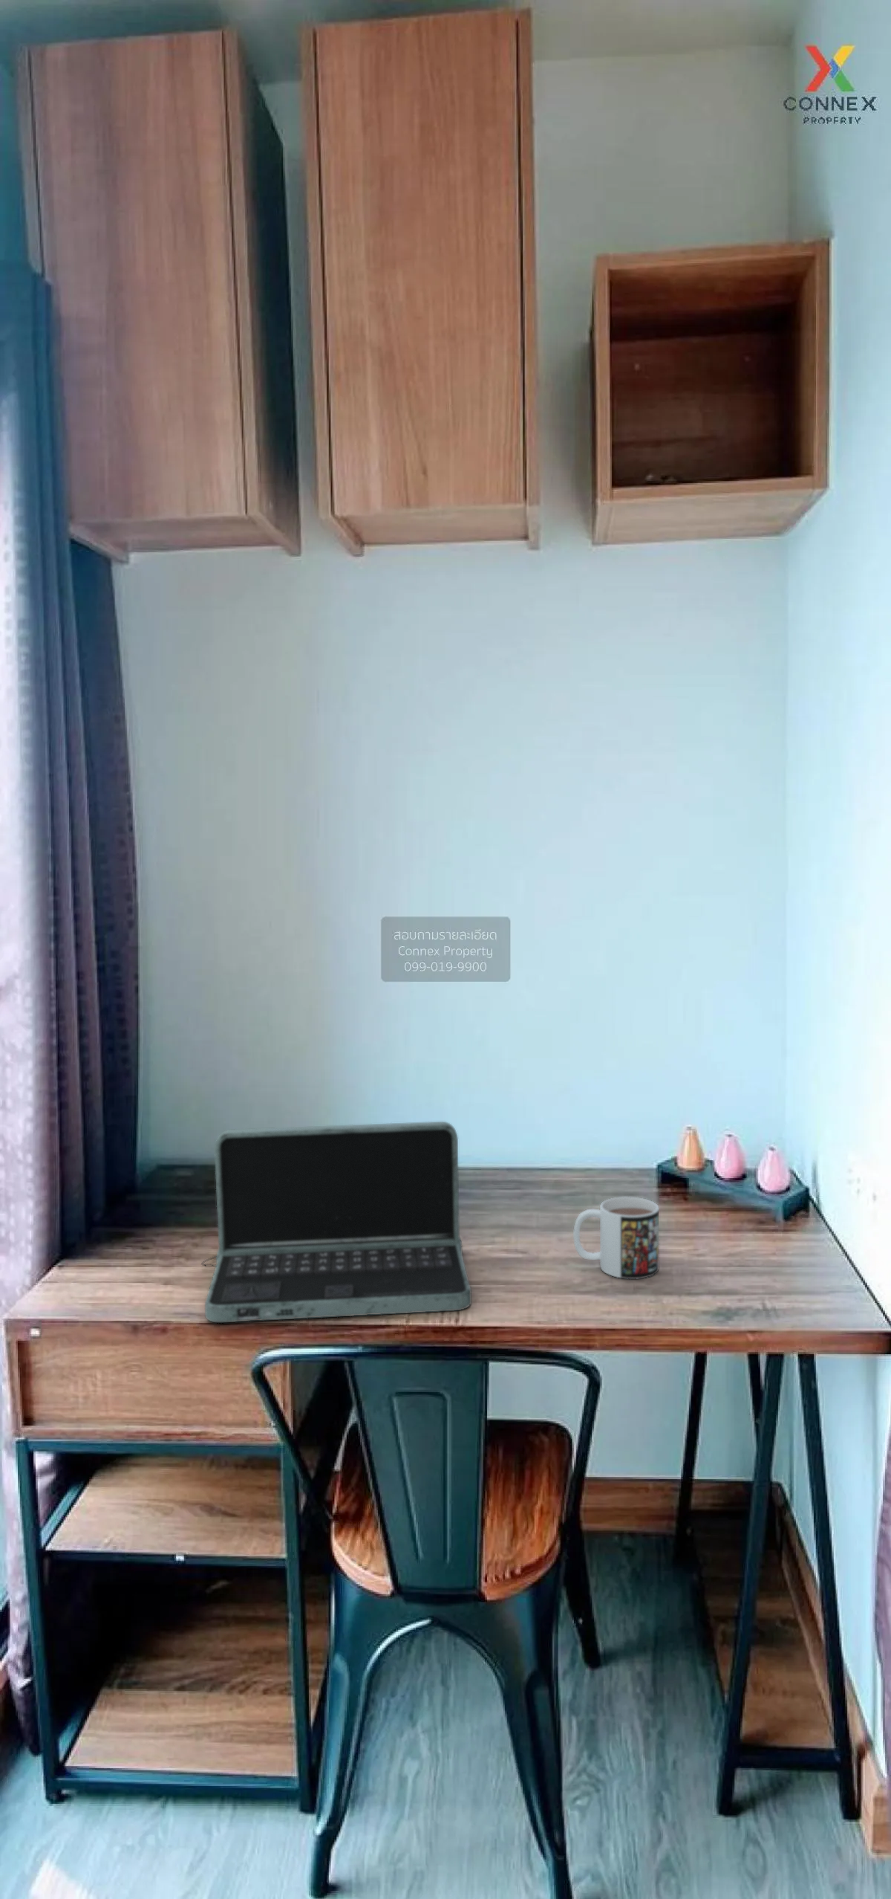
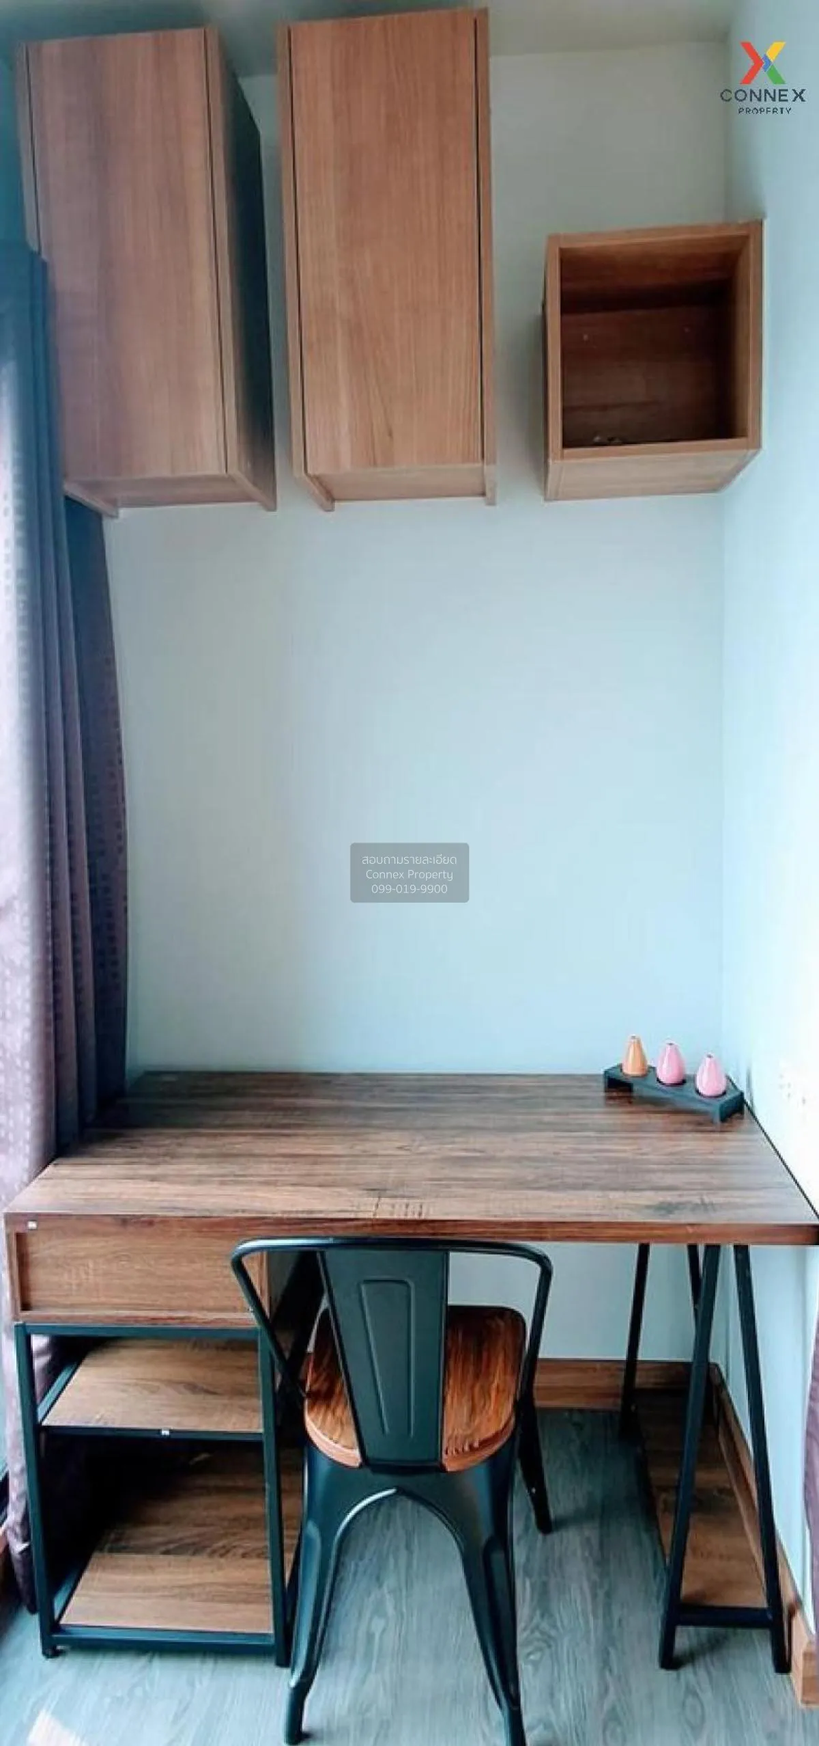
- mug (615, 1237)
- laptop (329, 1211)
